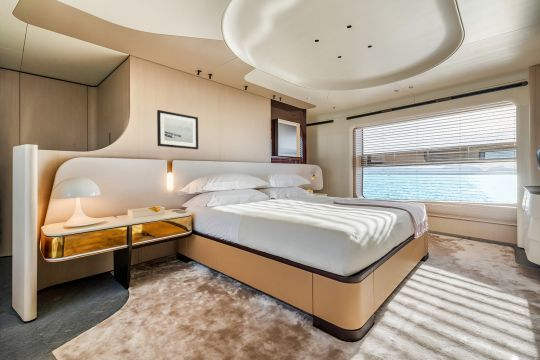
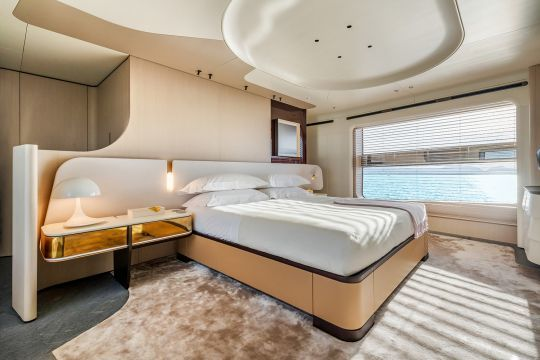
- wall art (178, 130)
